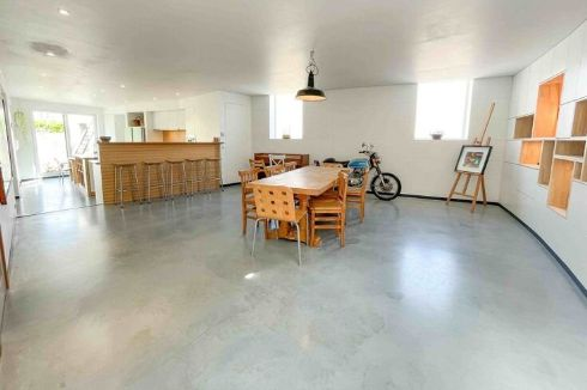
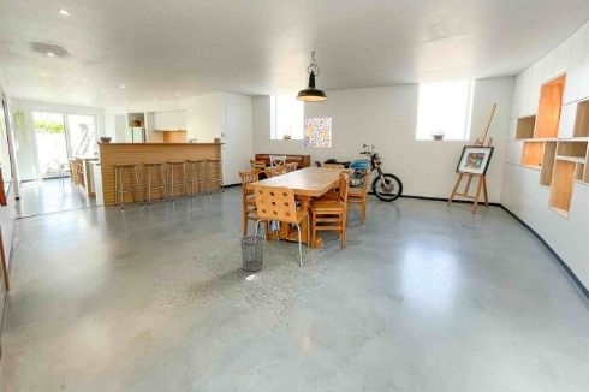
+ wastebasket (252, 253)
+ wall art (317, 132)
